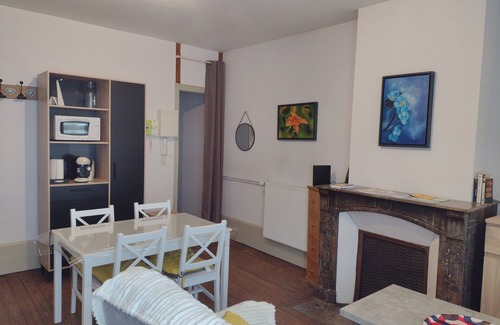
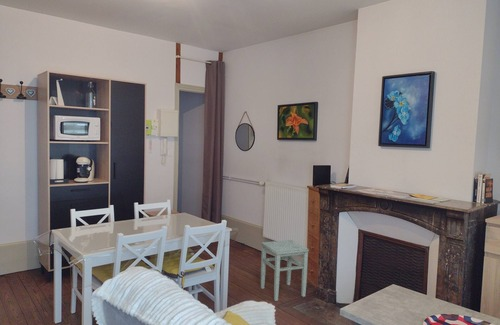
+ stool (283, 268)
